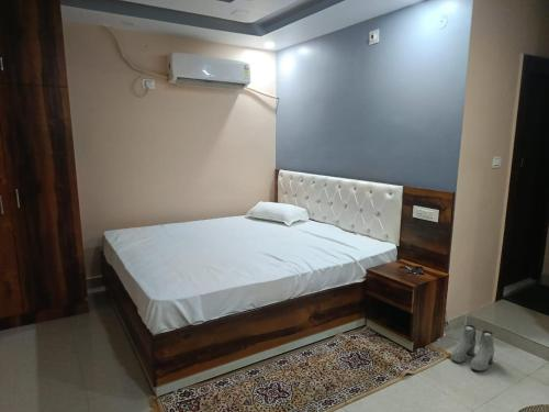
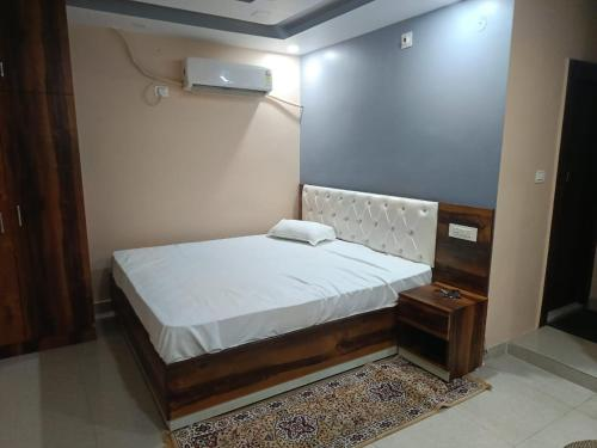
- boots (473, 346)
